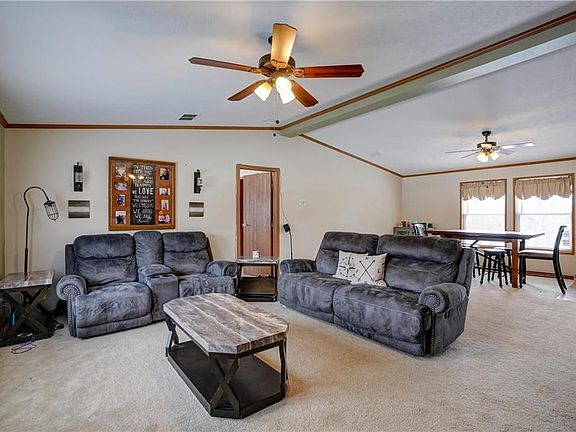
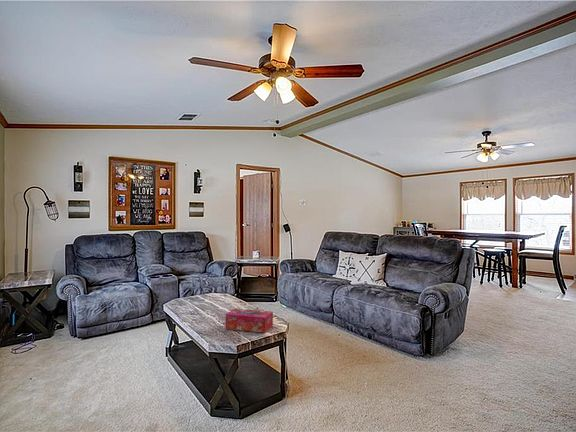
+ tissue box (249, 320)
